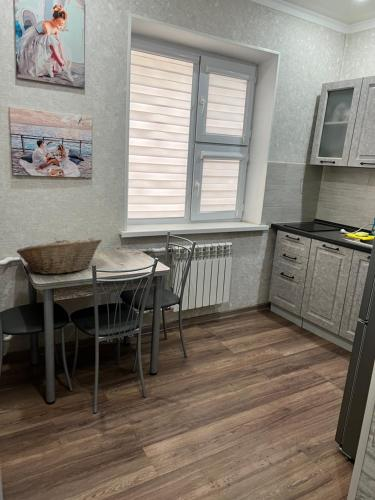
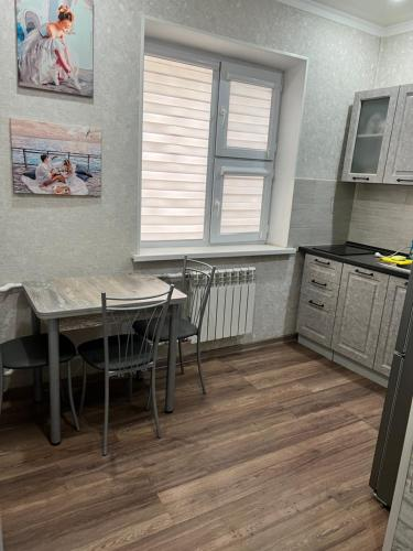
- fruit basket (61, 251)
